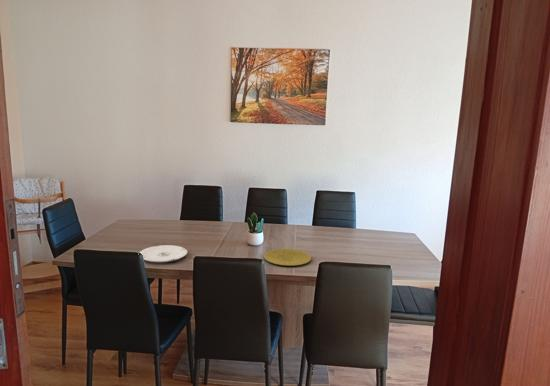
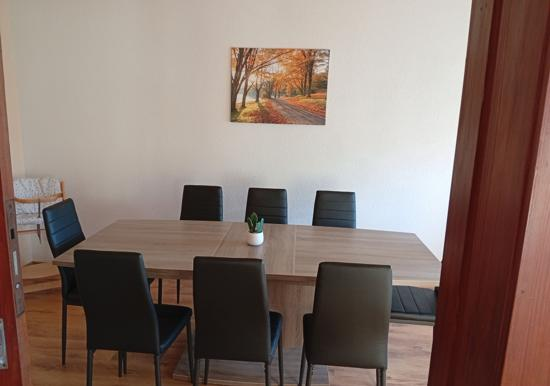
- plate (287, 257)
- plate (163, 254)
